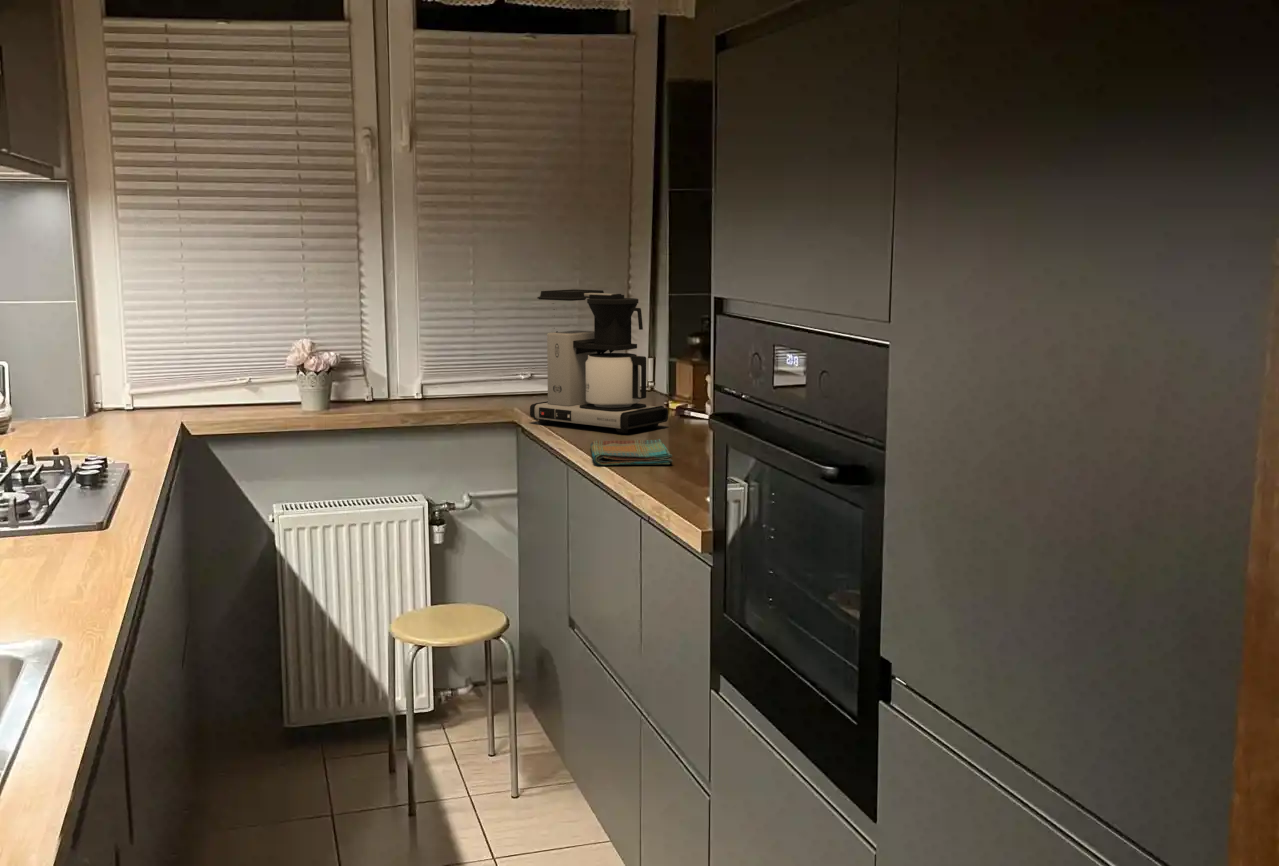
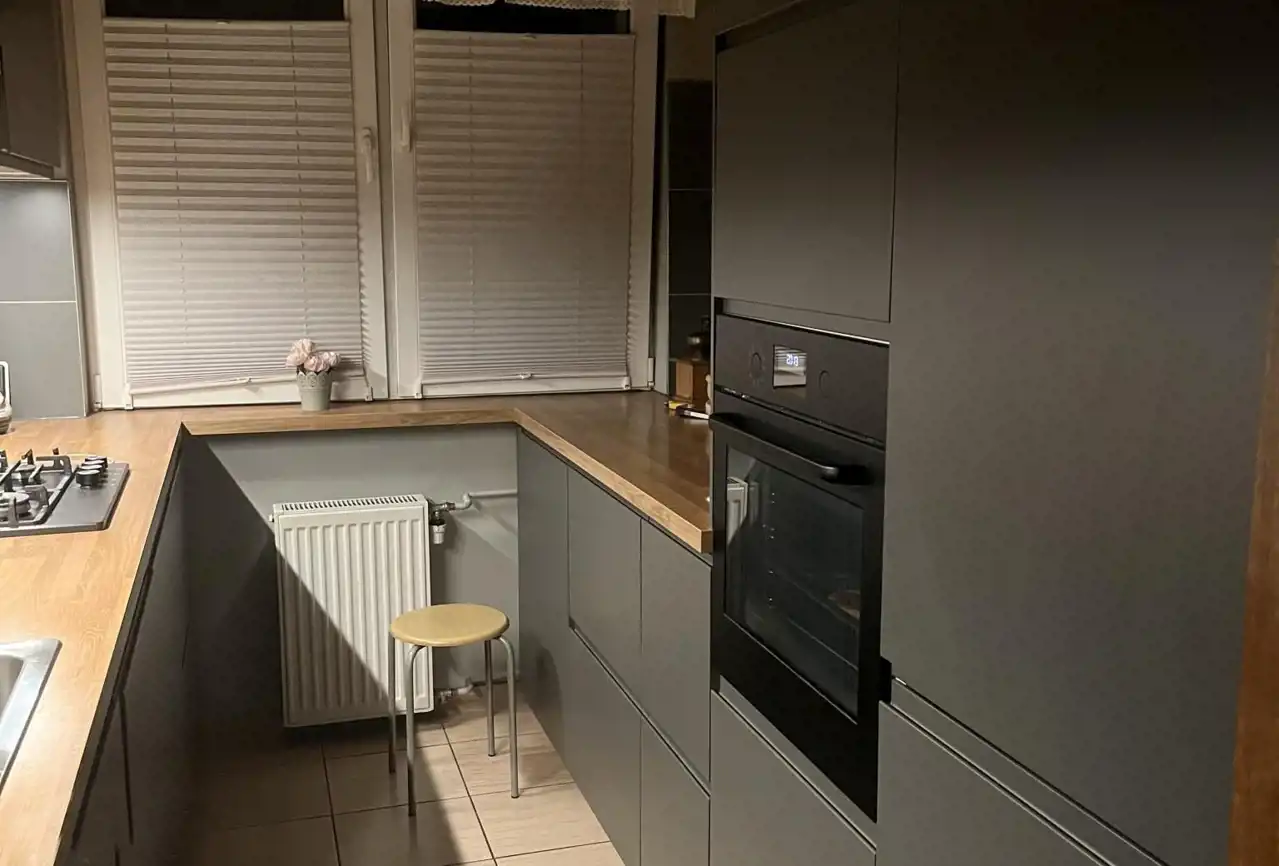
- dish towel (629, 450)
- coffee maker (598, 358)
